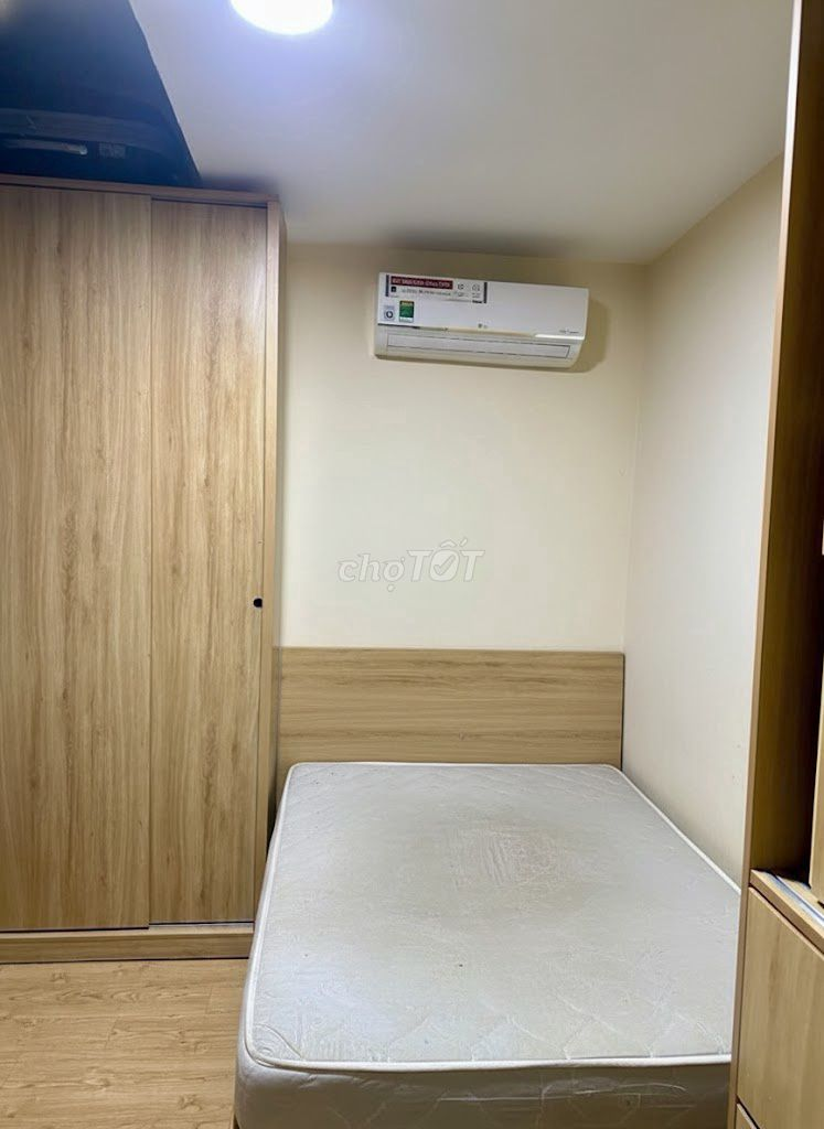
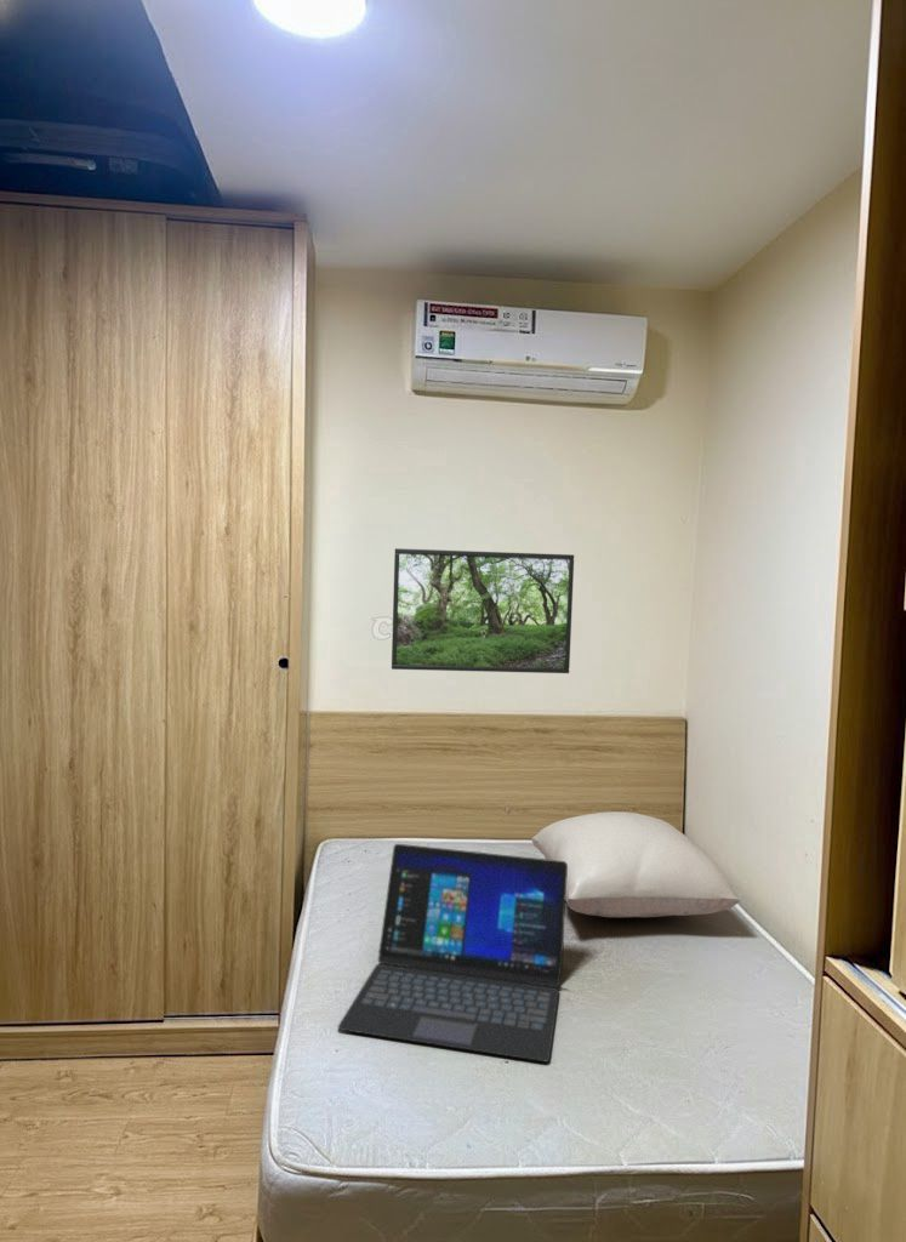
+ laptop (462, 938)
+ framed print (483, 611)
+ pillow (627, 862)
